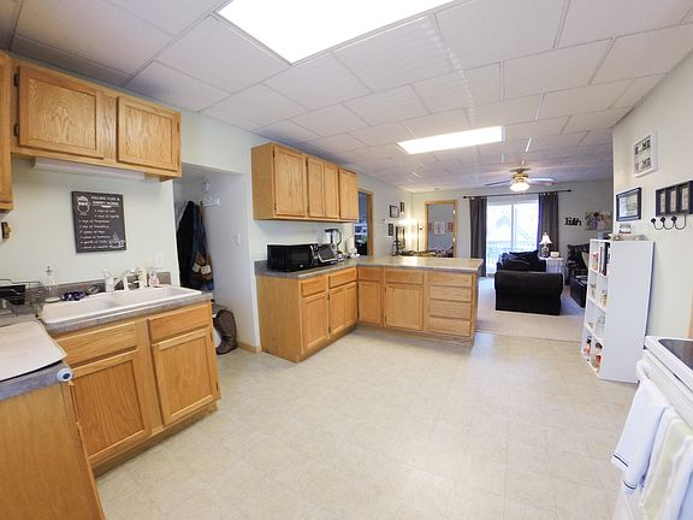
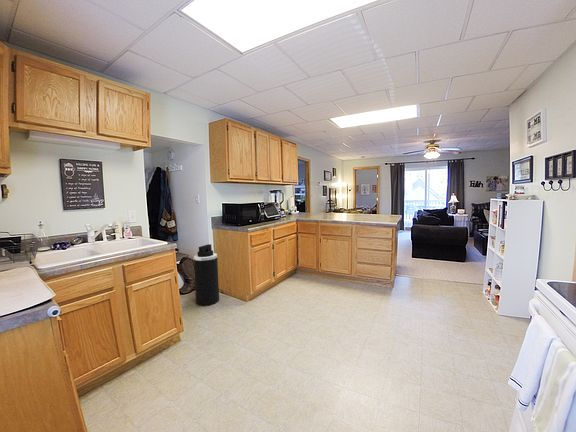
+ trash can (206, 273)
